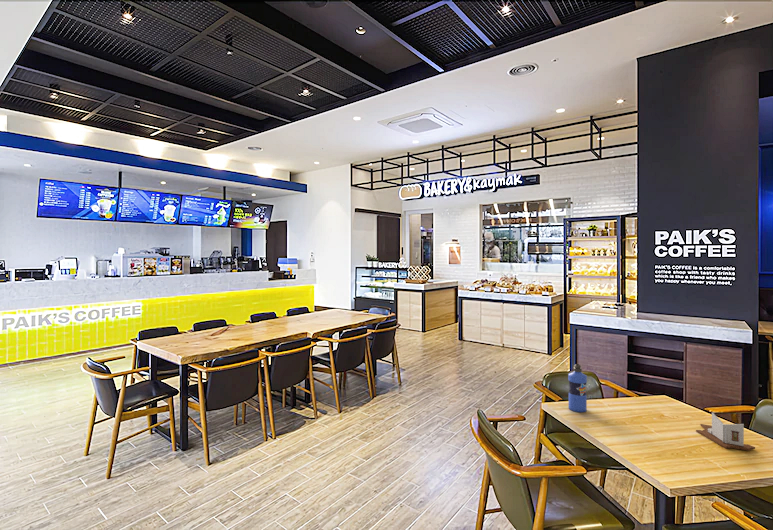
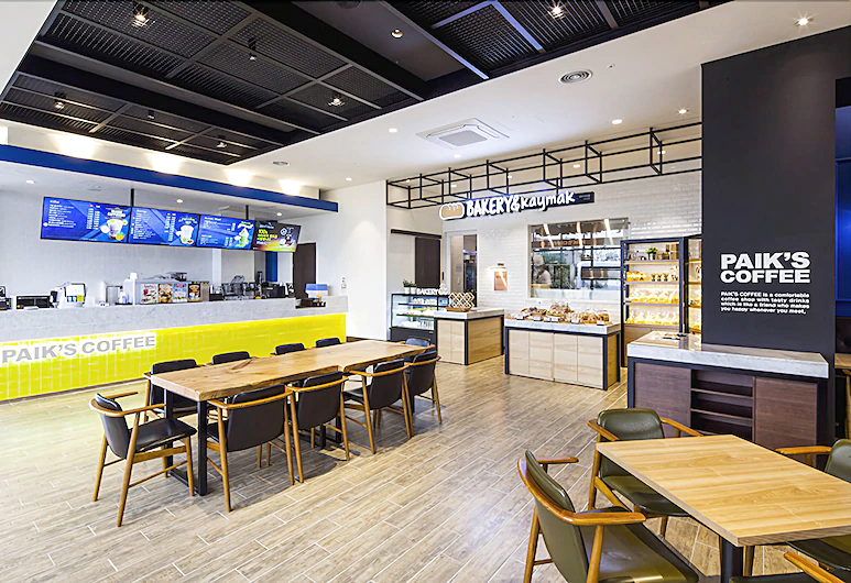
- water bottle (577, 386)
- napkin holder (723, 426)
